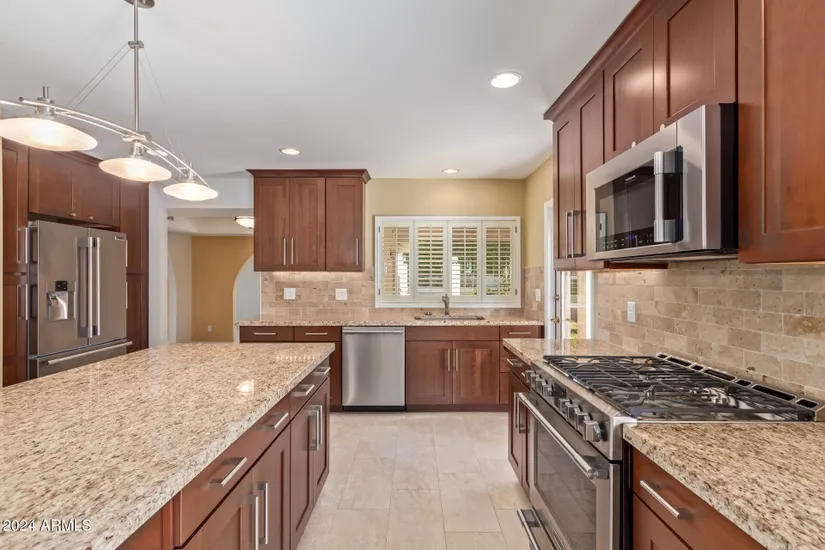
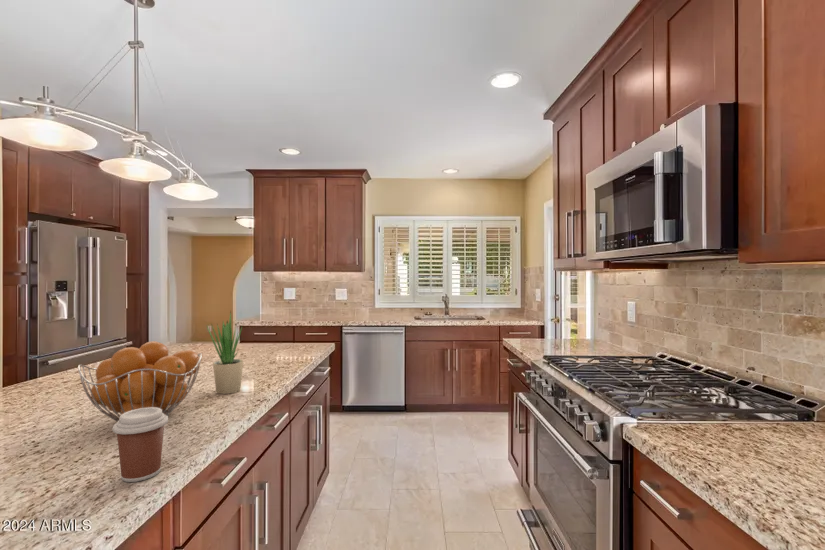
+ fruit basket (144, 381)
+ potted plant (225, 350)
+ coffee cup (141, 443)
